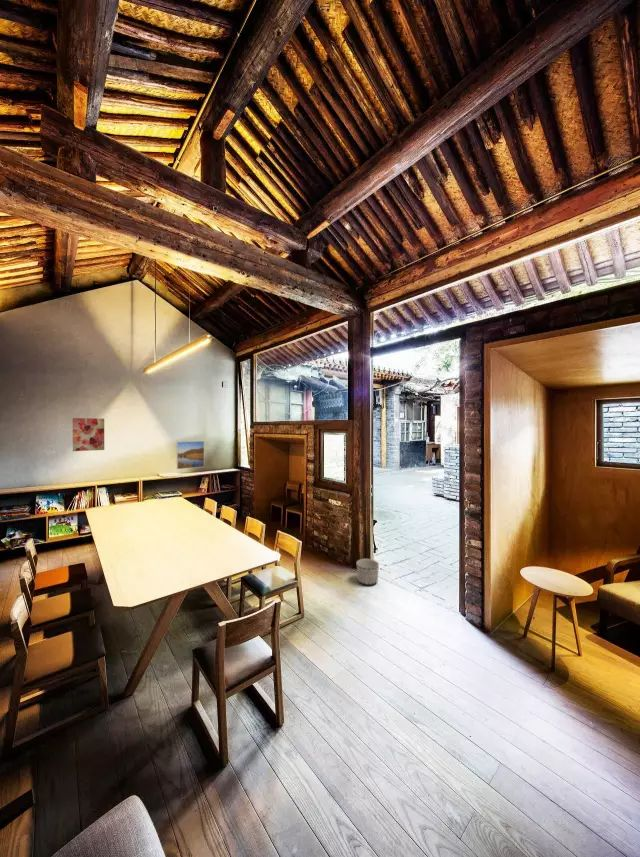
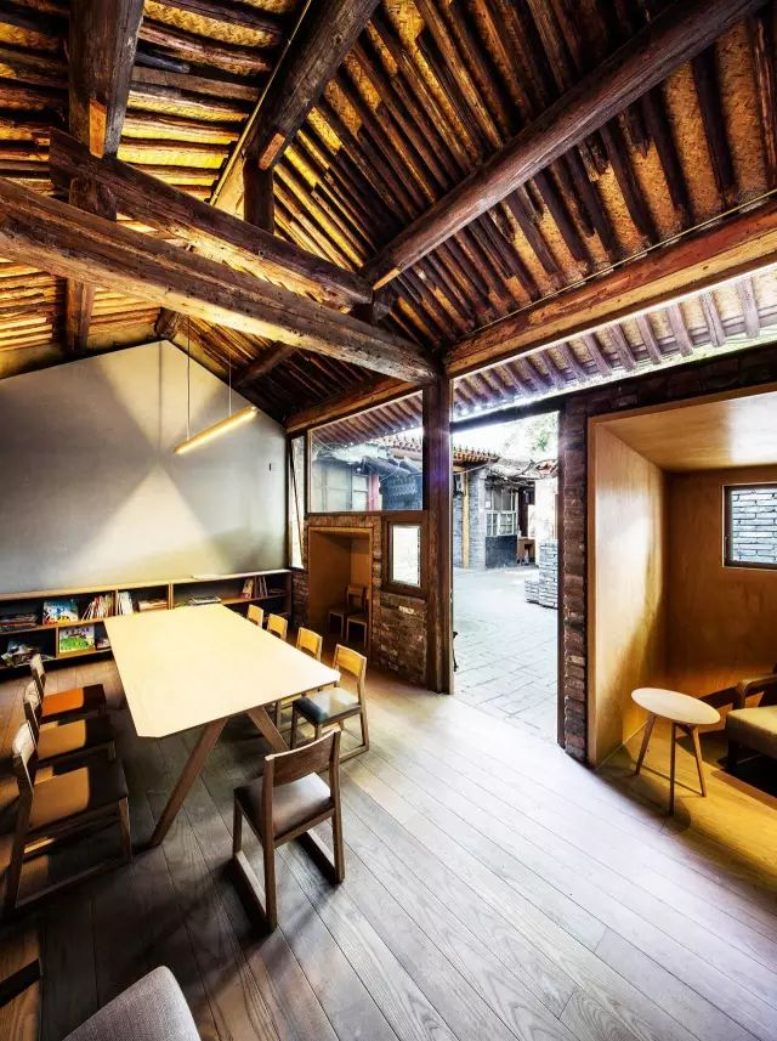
- wall art (88, 434)
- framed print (190, 454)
- planter (367, 572)
